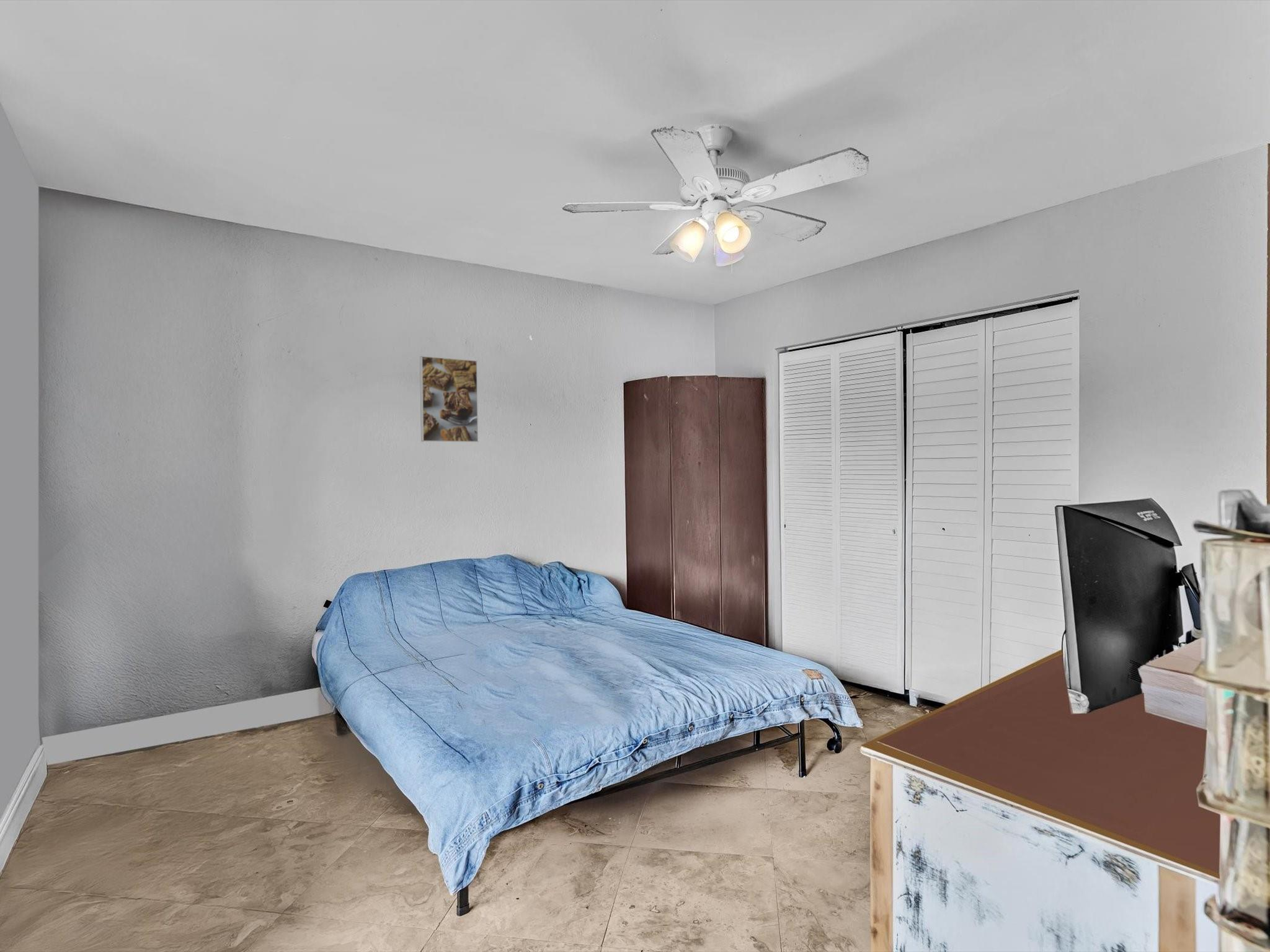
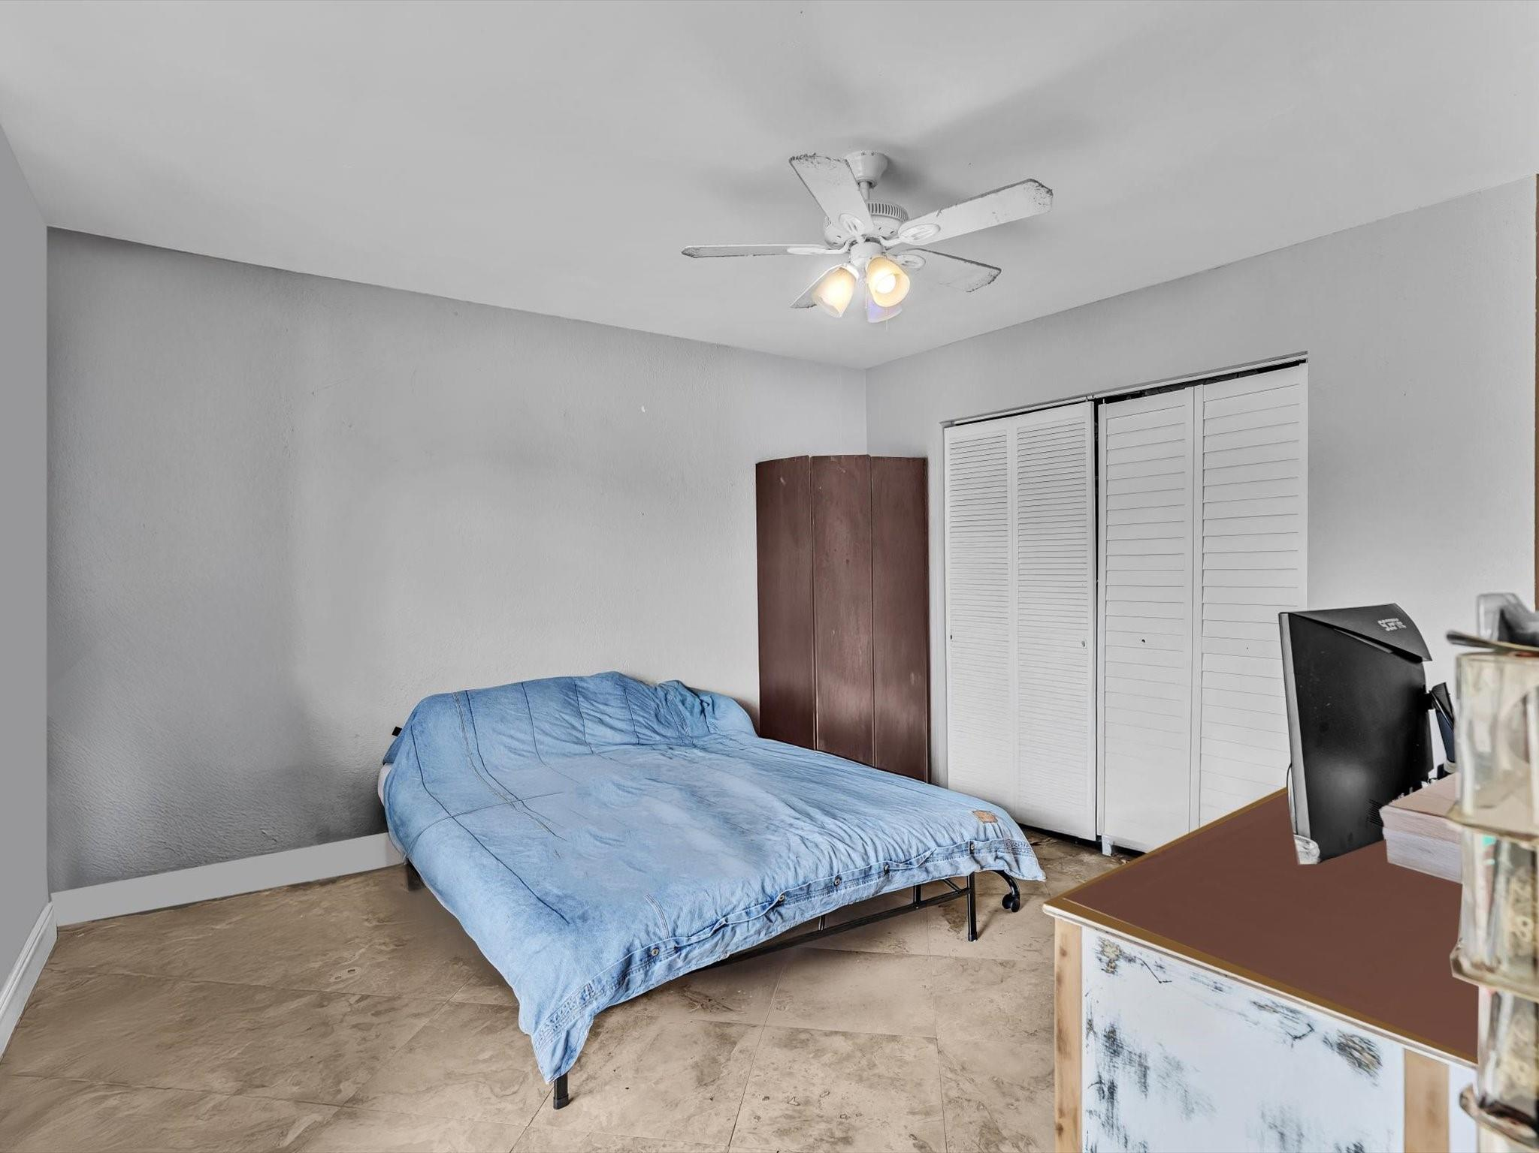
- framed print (450, 400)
